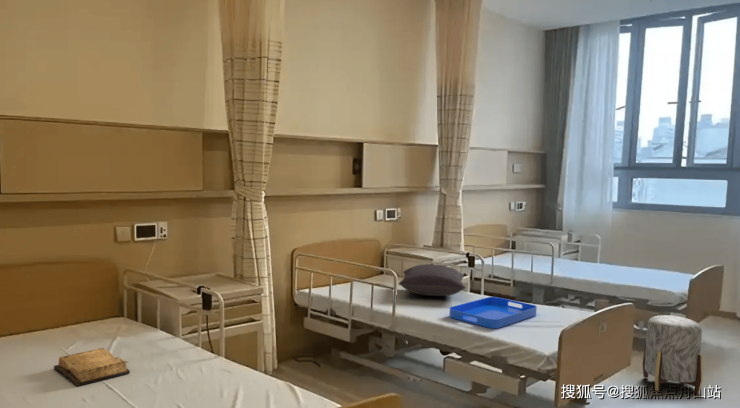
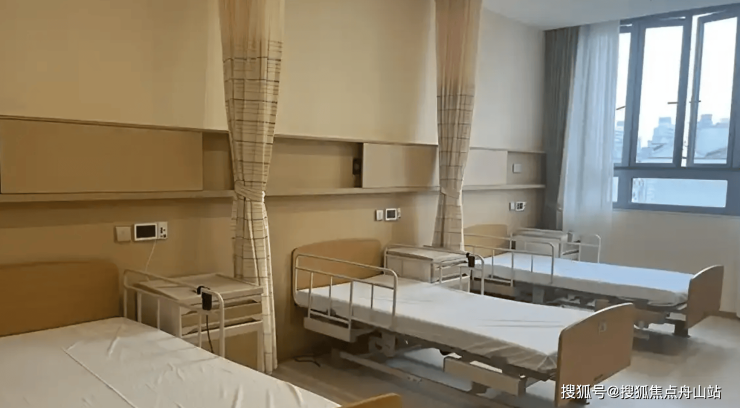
- pillow (433, 280)
- stool (672, 351)
- serving tray (493, 311)
- diary (93, 364)
